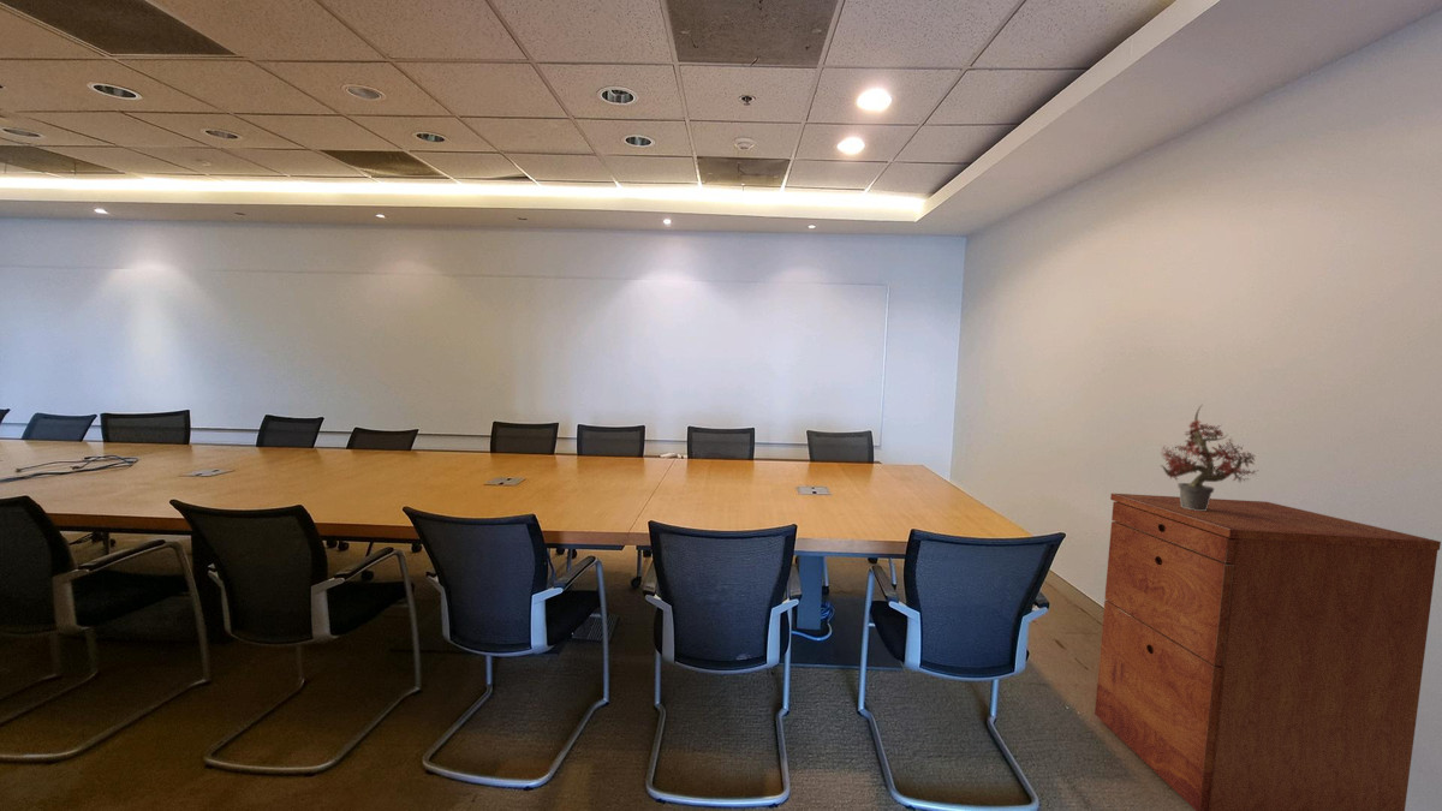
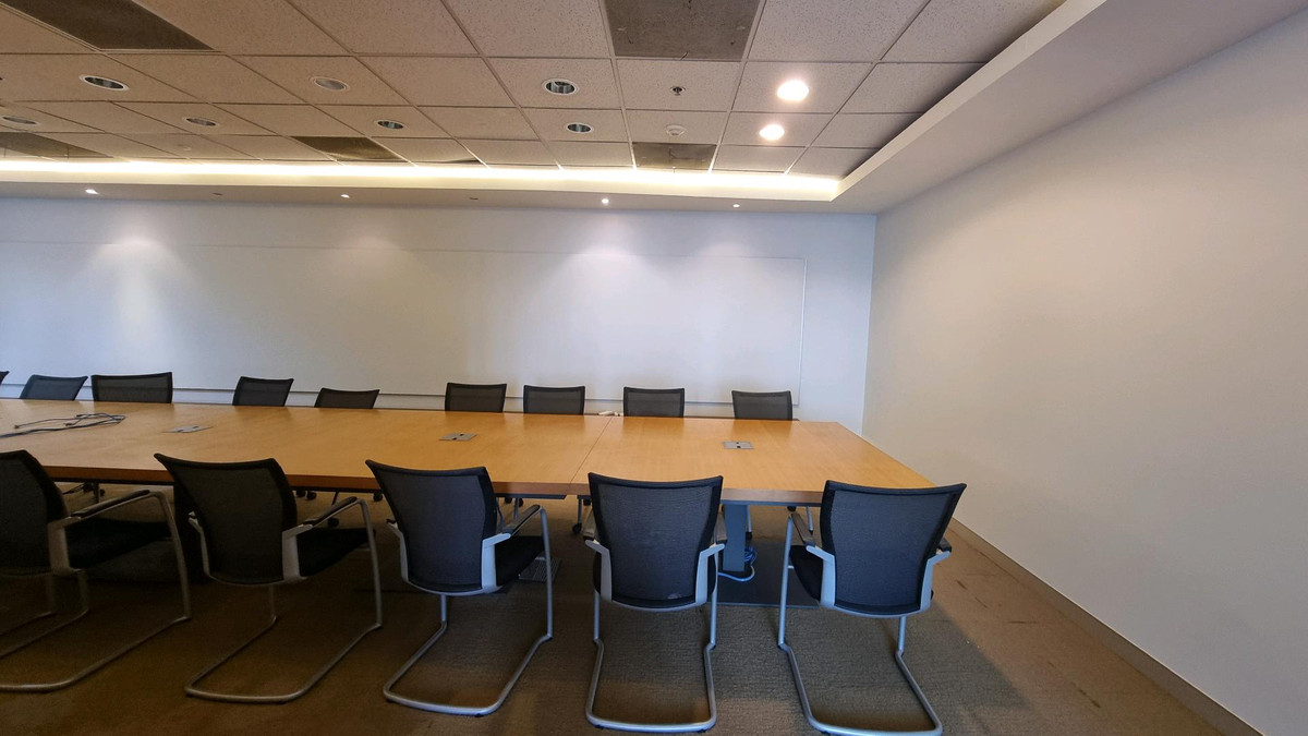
- potted plant (1199, 454)
- filing cabinet (1237, 643)
